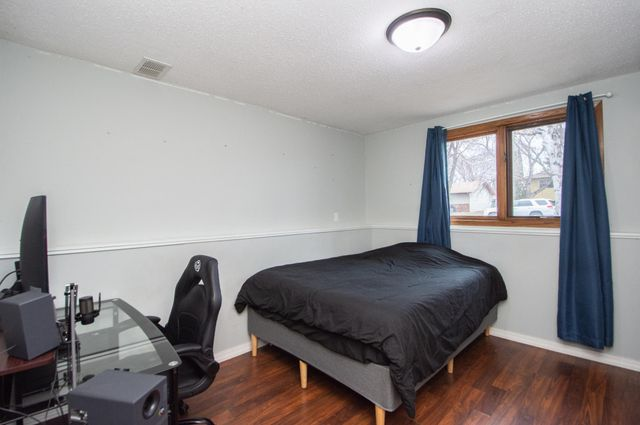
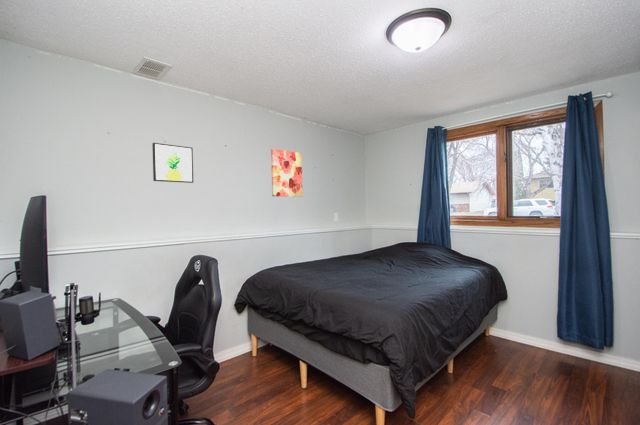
+ wall art (173, 163)
+ wall art (287, 173)
